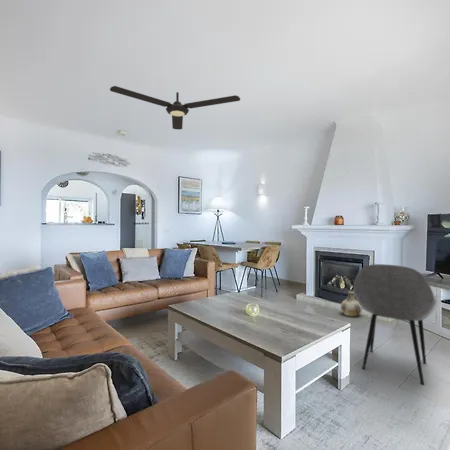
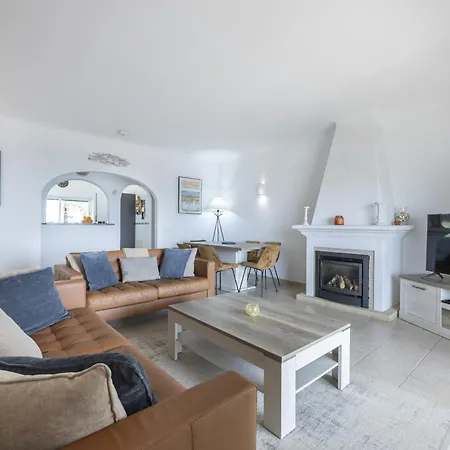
- armchair (393, 314)
- ceiling fan (177, 109)
- ceramic jug (351, 303)
